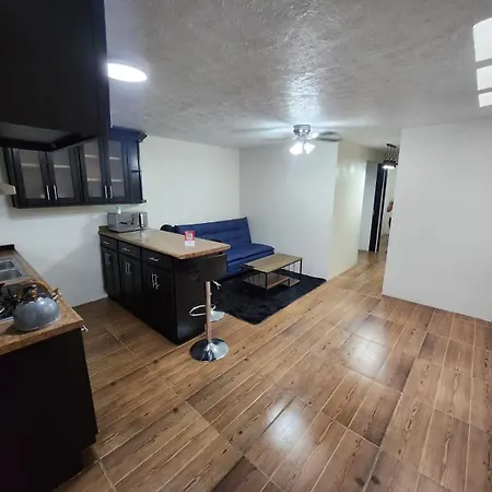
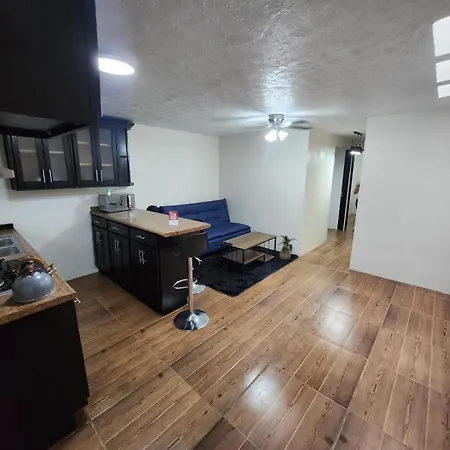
+ house plant (287, 245)
